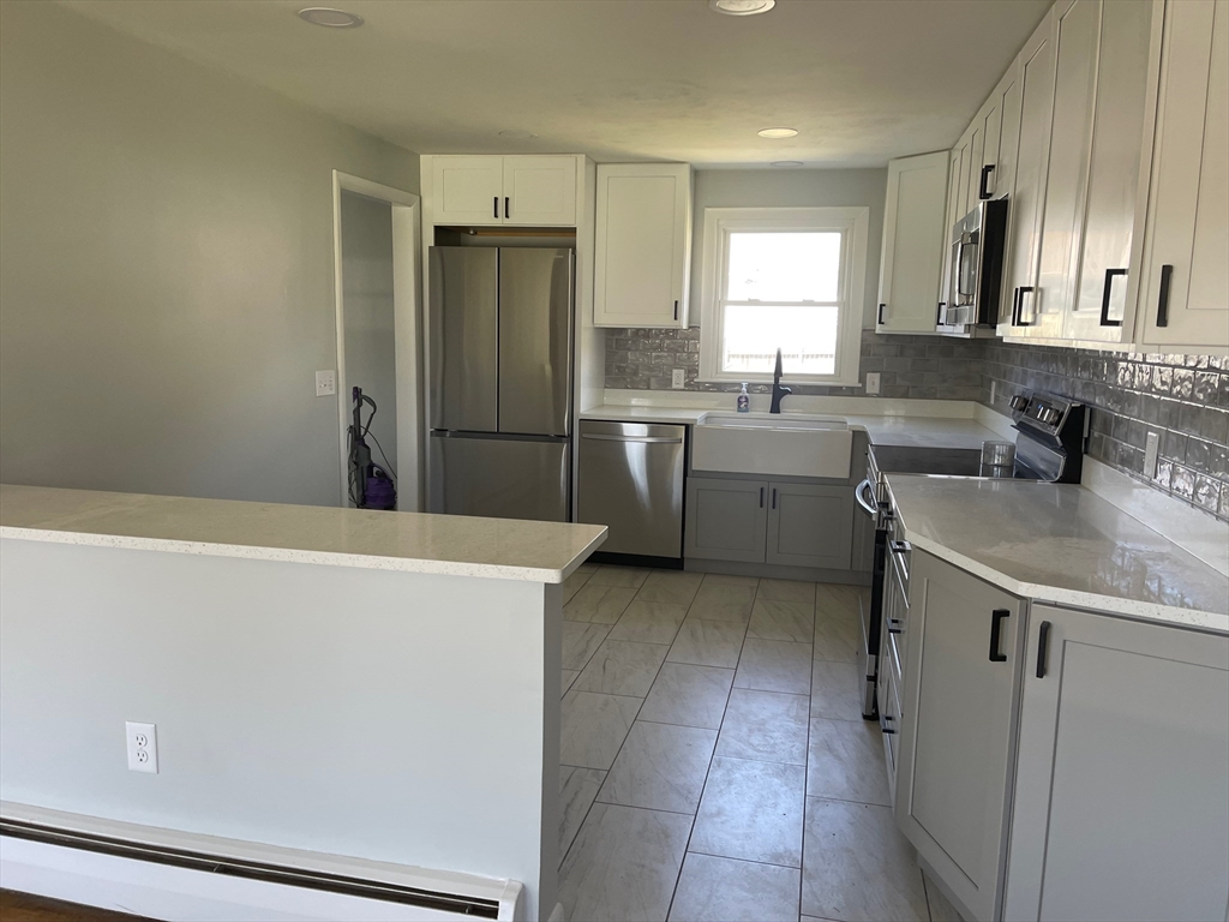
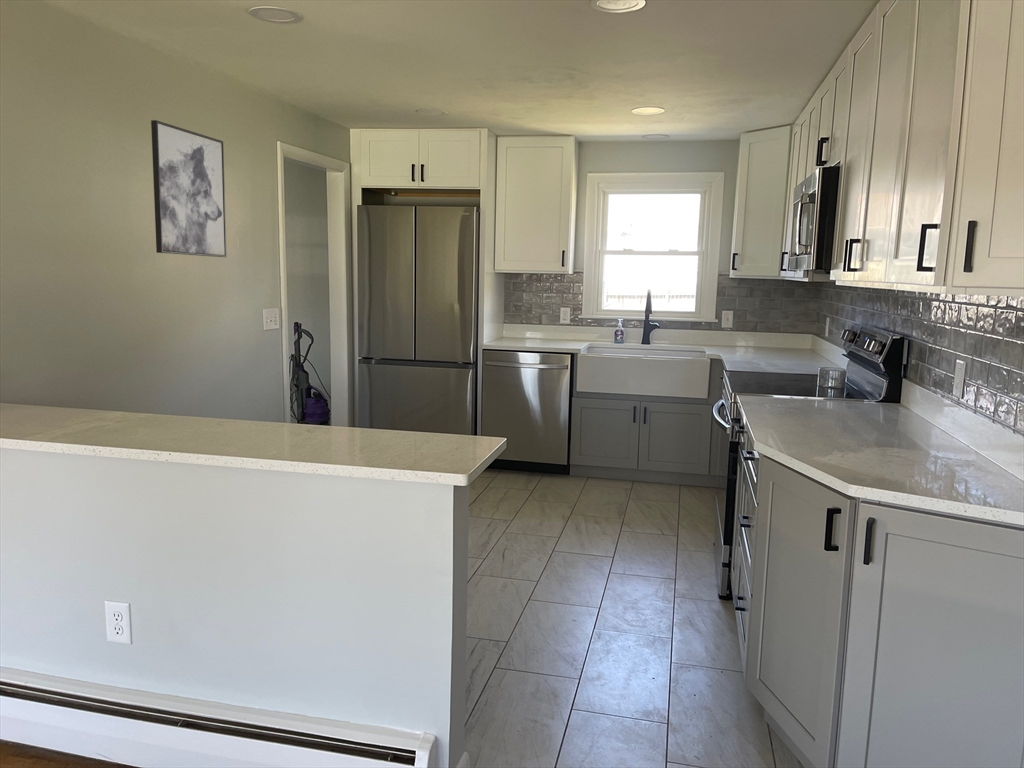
+ wall art (191, 193)
